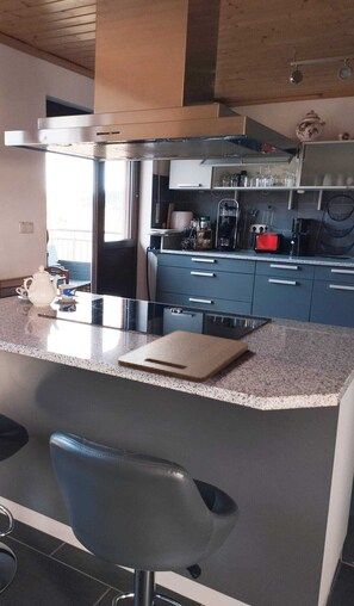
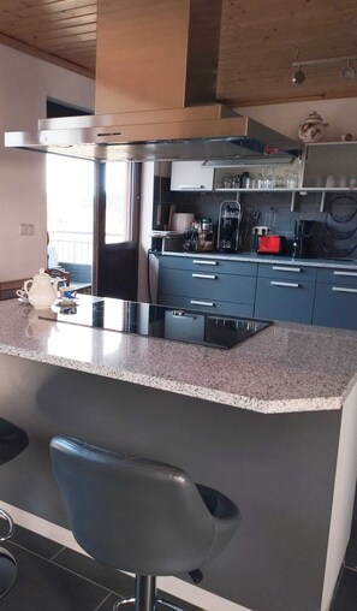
- cutting board (187, 352)
